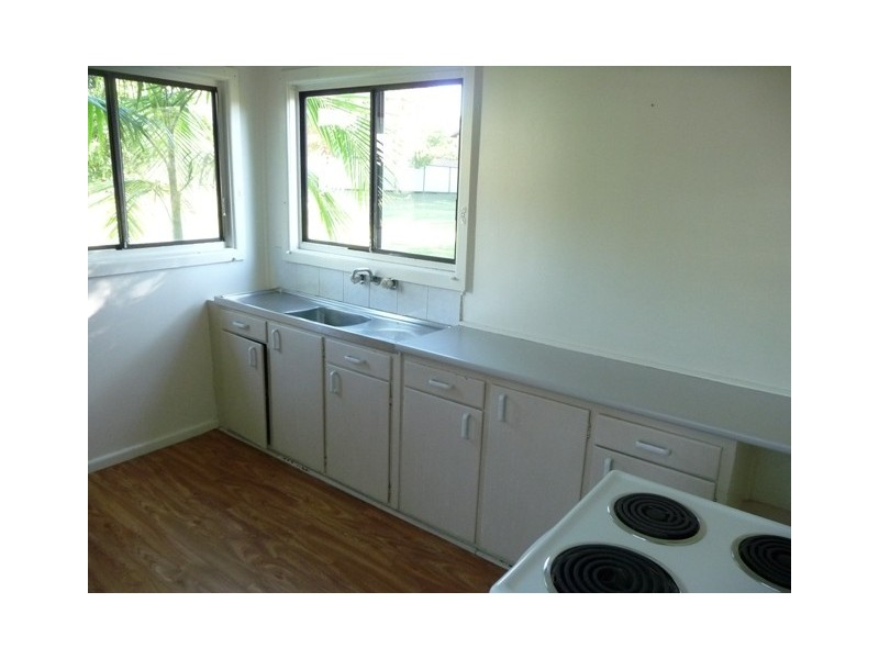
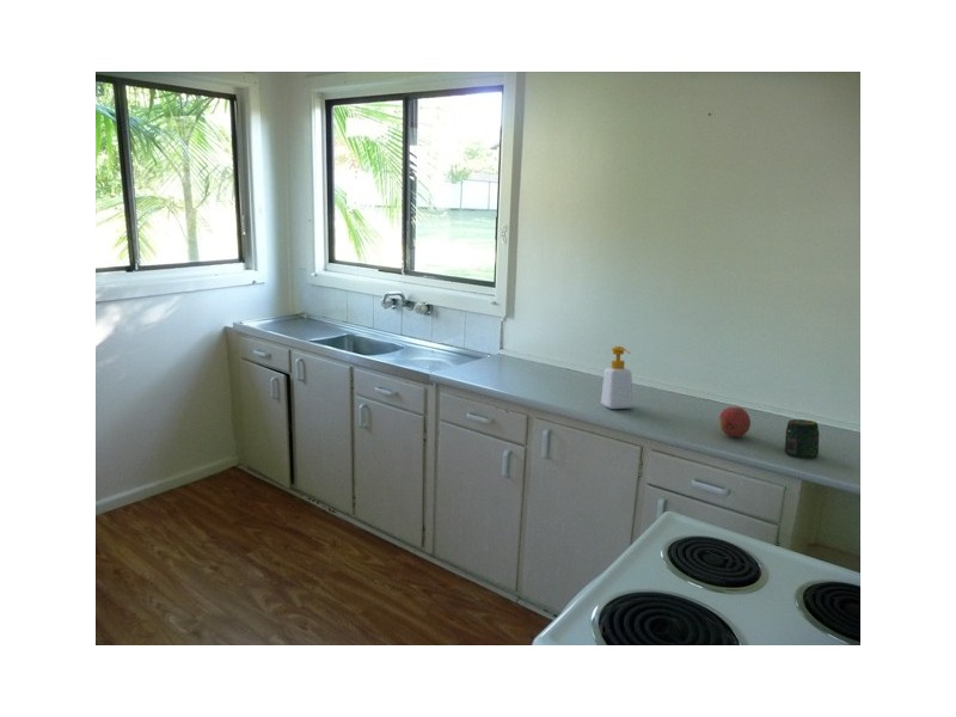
+ jar (802, 437)
+ soap bottle (620, 376)
+ fruit (735, 421)
